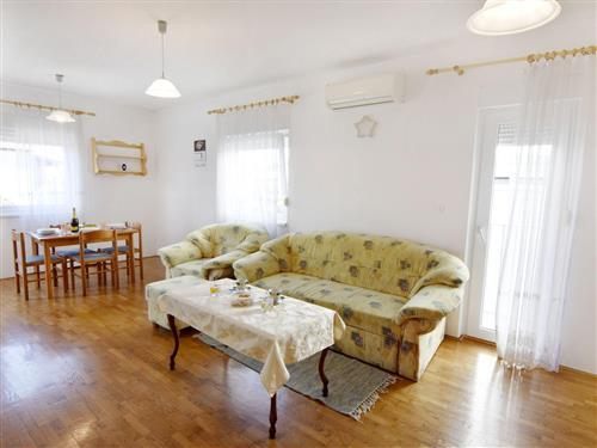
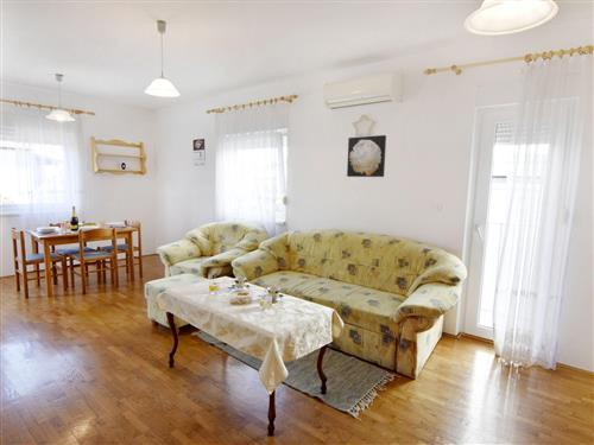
+ wall art (366, 157)
